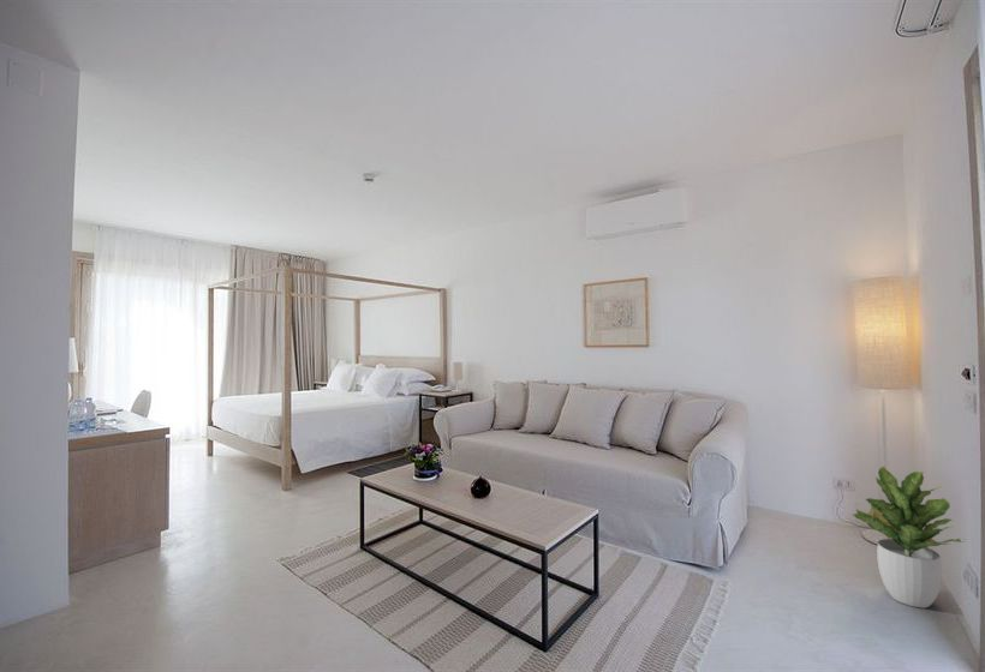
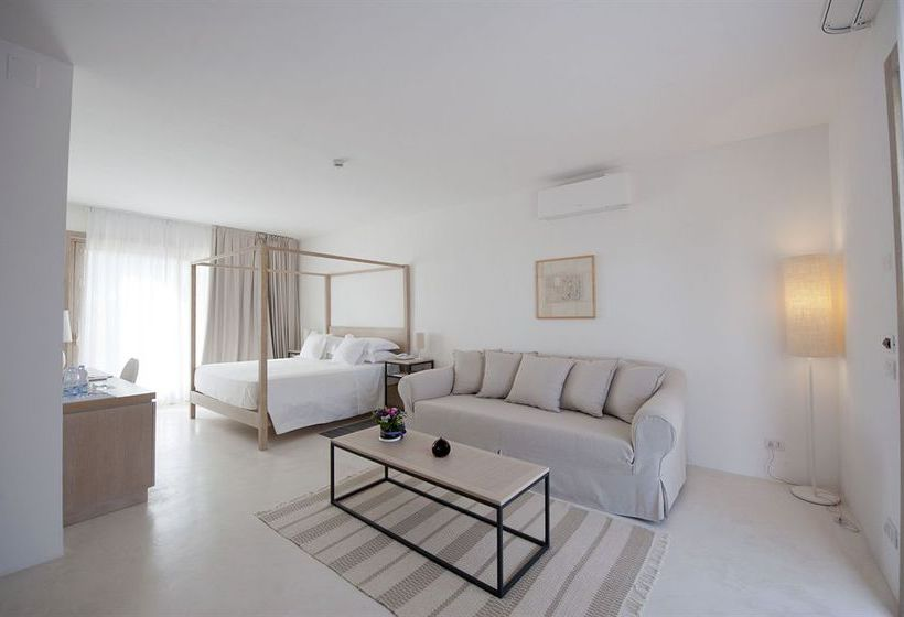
- potted plant (903, 532)
